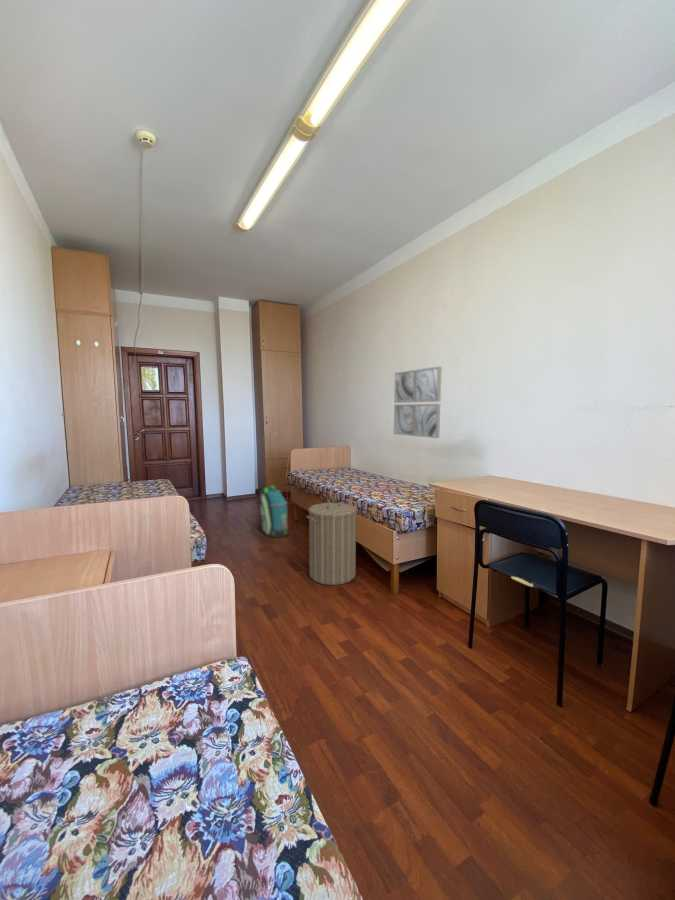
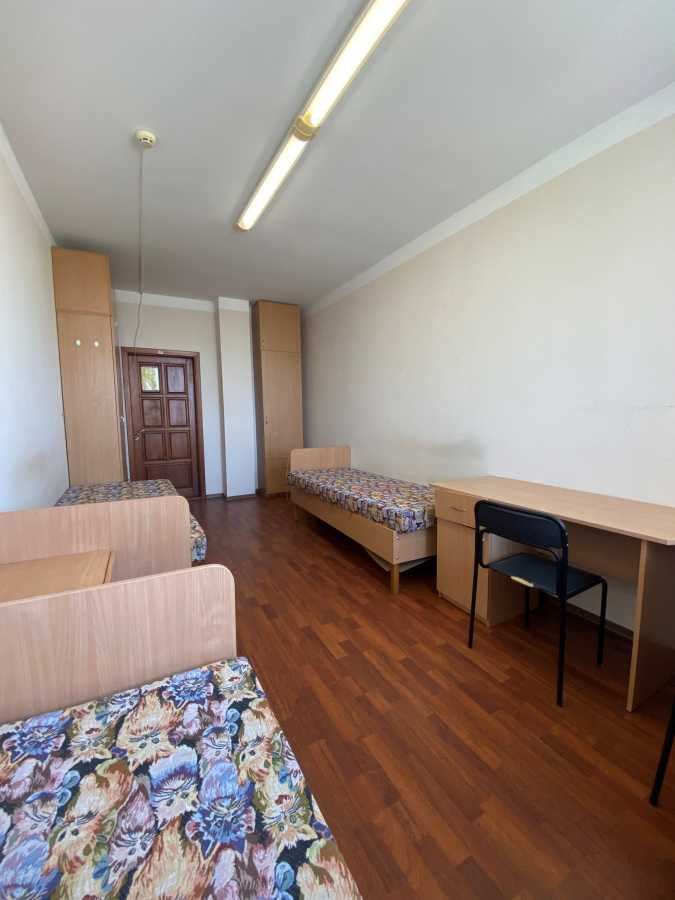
- backpack (273, 509)
- wall art (415, 404)
- laundry hamper (332, 536)
